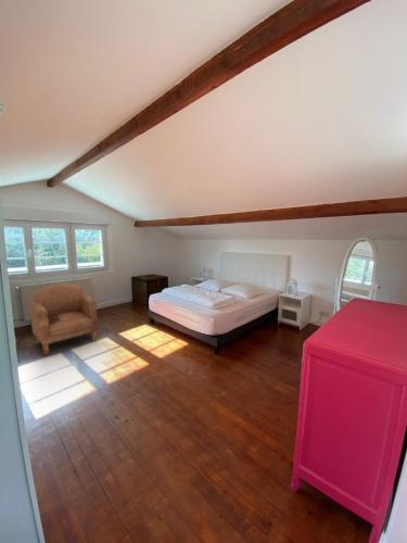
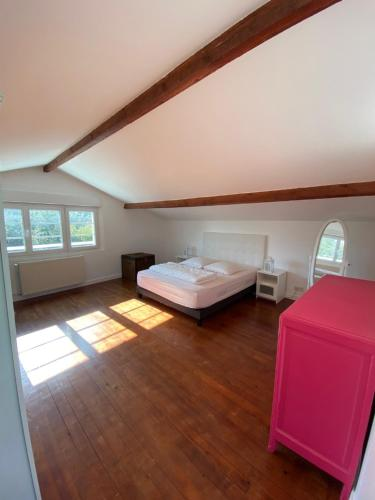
- armchair (65, 315)
